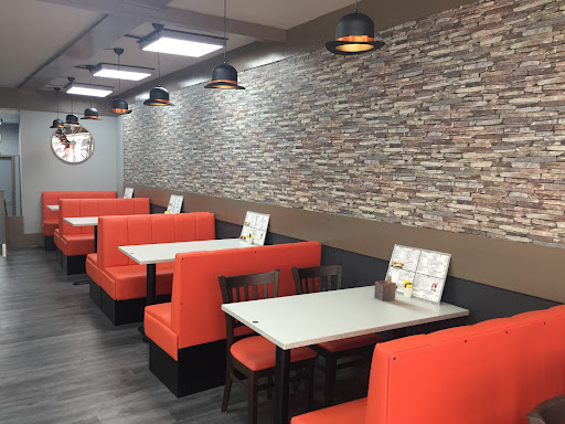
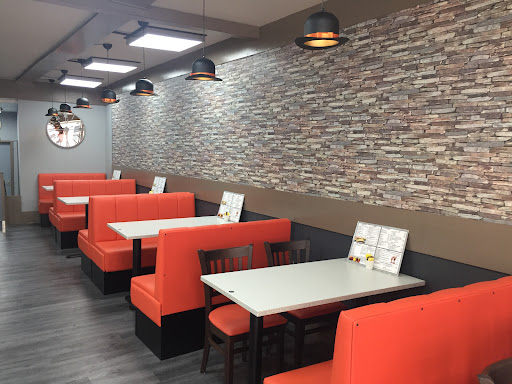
- napkin holder (385, 287)
